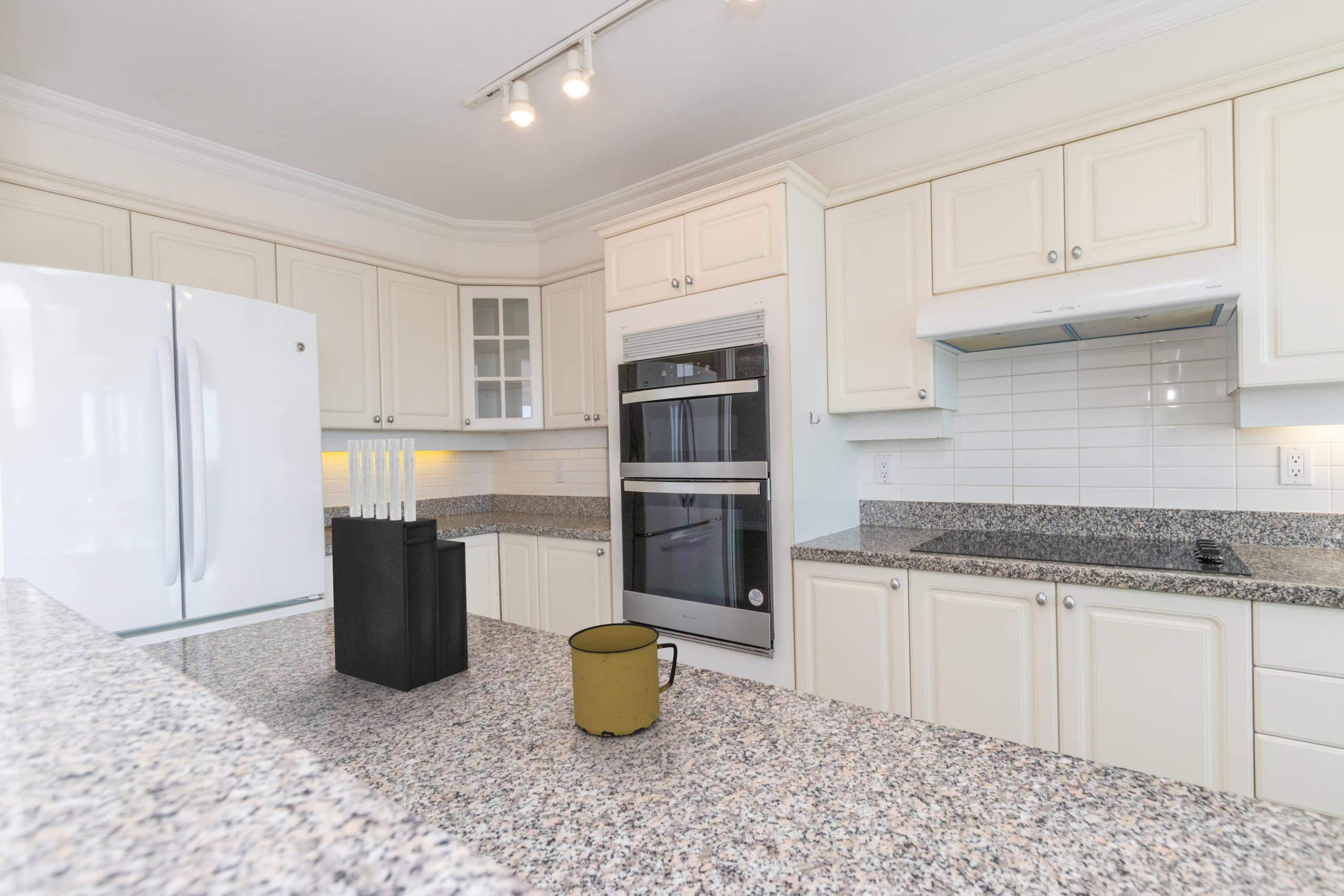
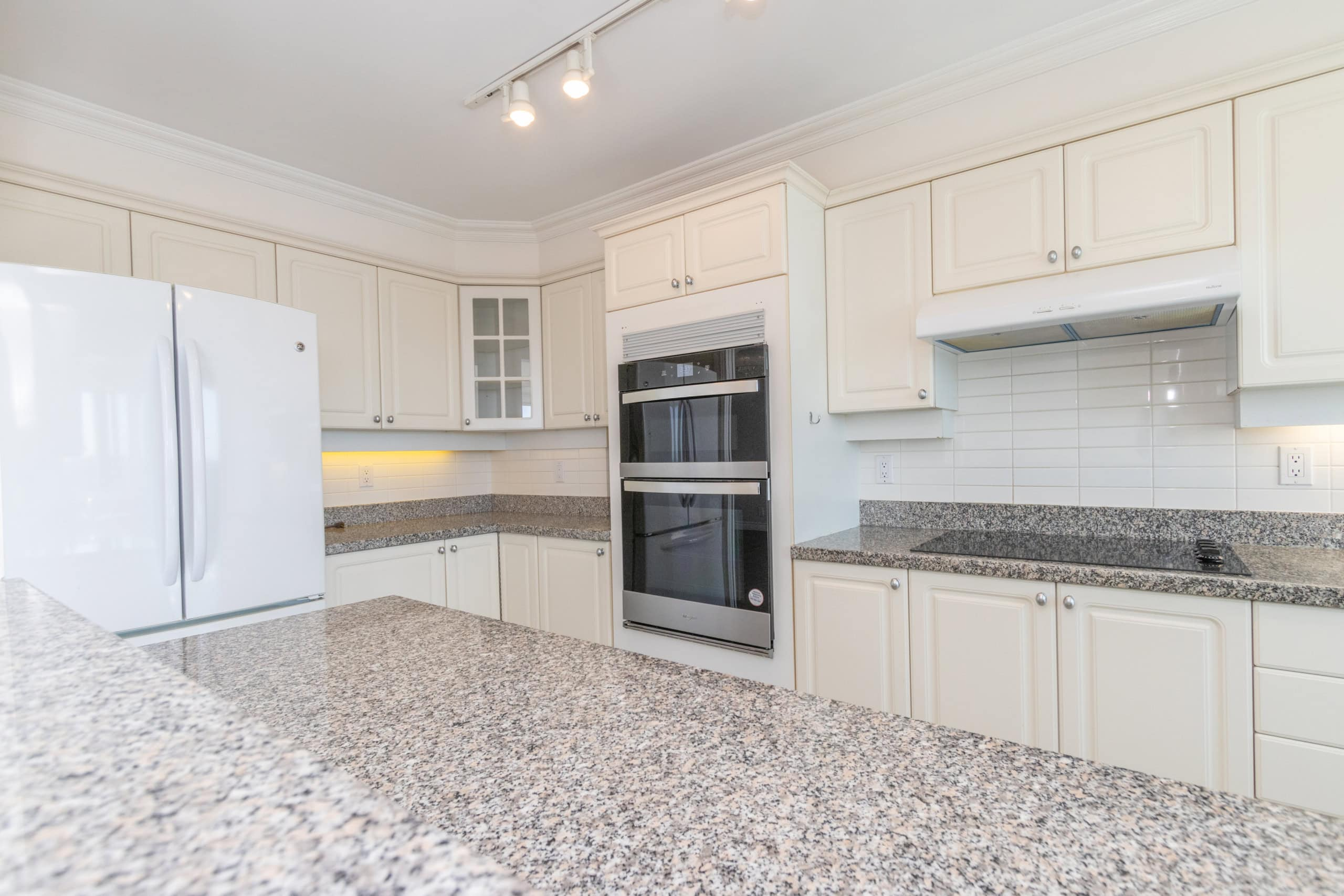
- mug (625, 676)
- knife block (405, 553)
